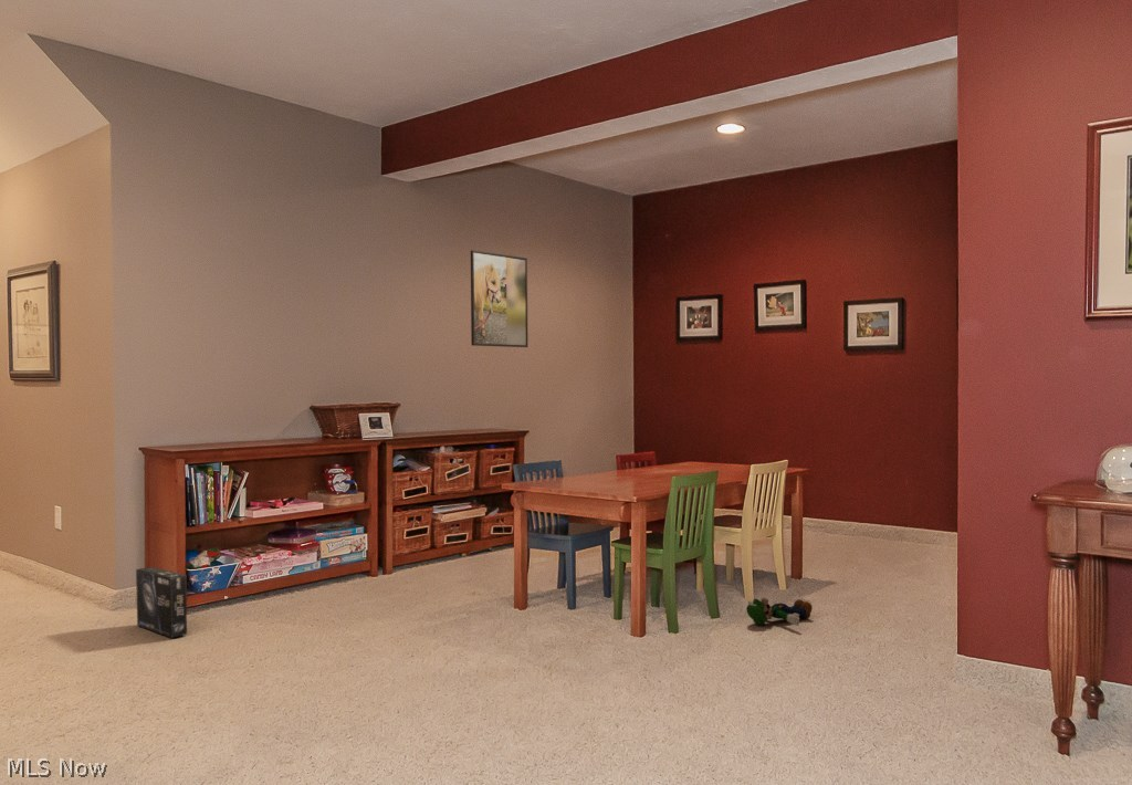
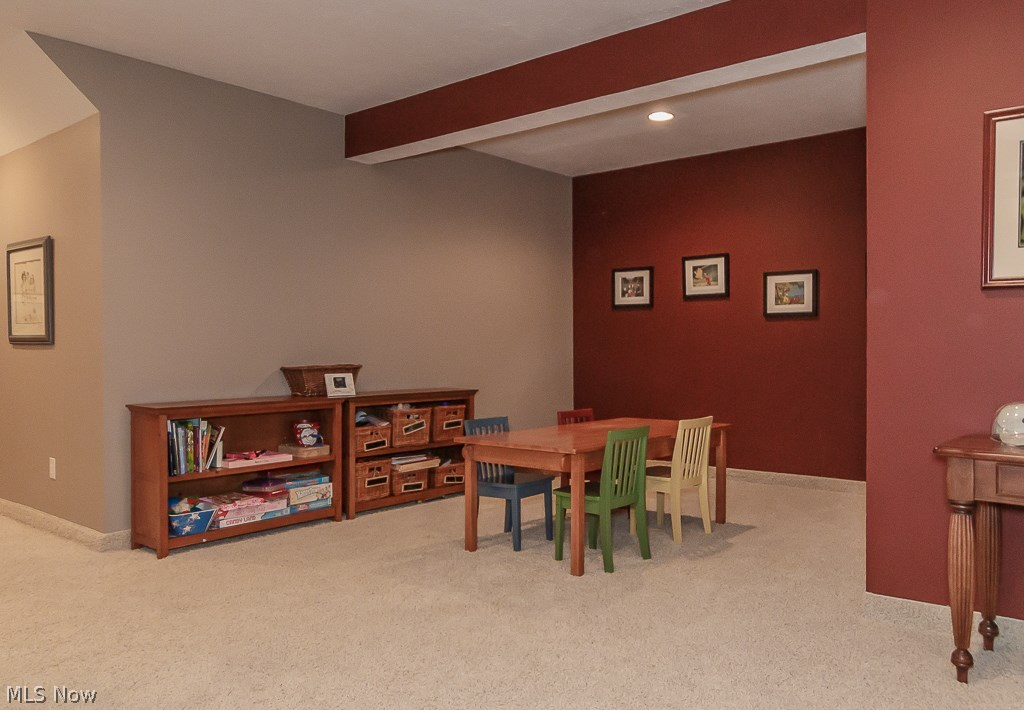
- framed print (500, 300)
- plush toy (777, 608)
- box (161, 600)
